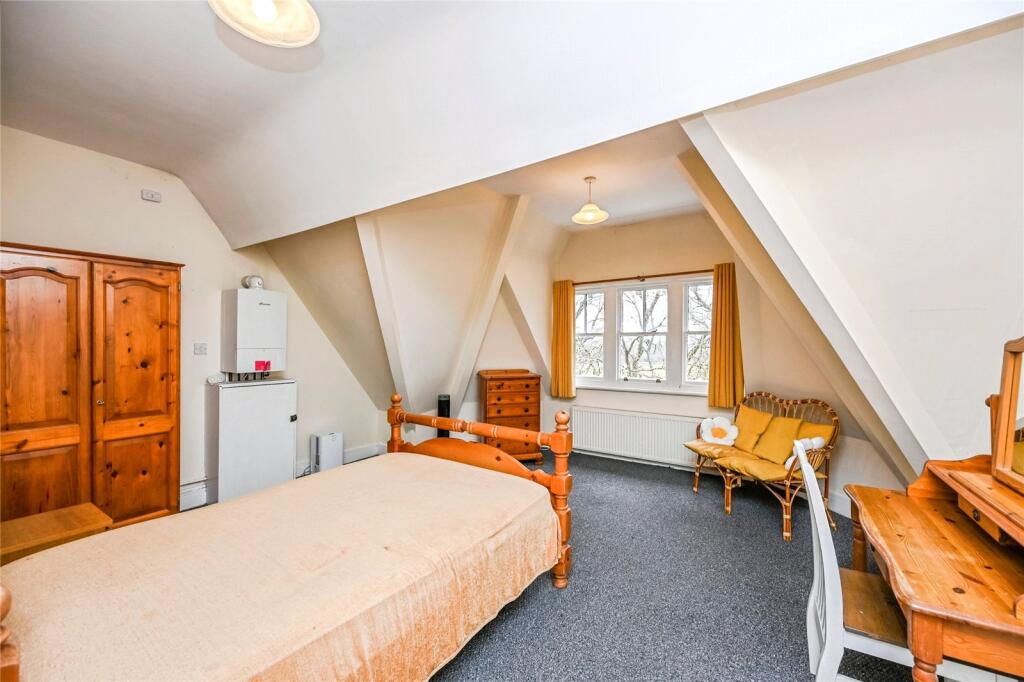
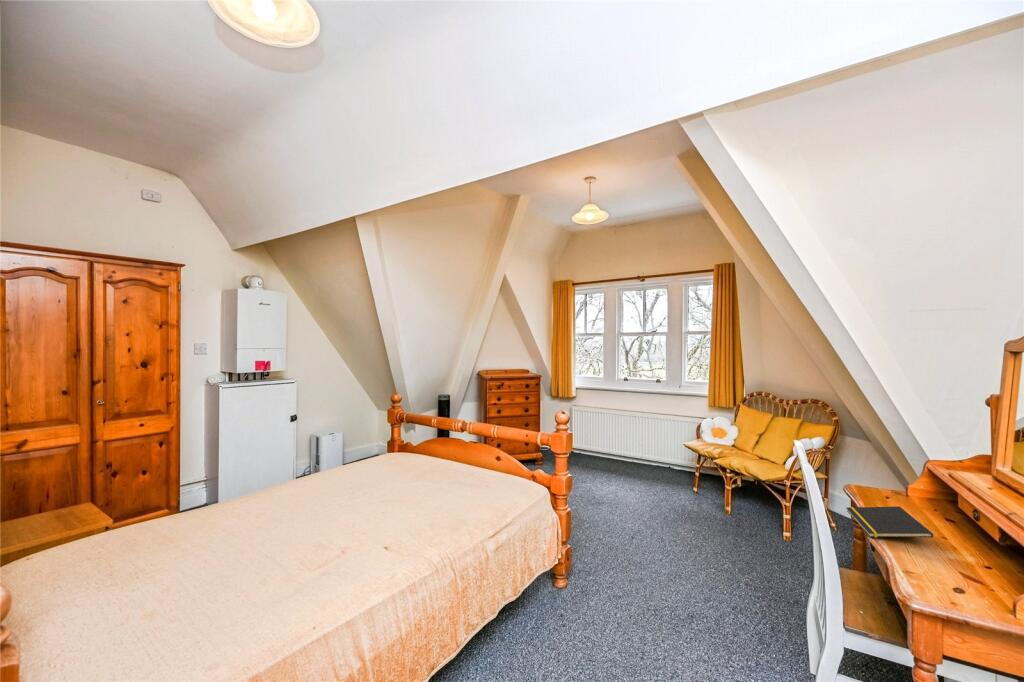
+ notepad (885, 521)
